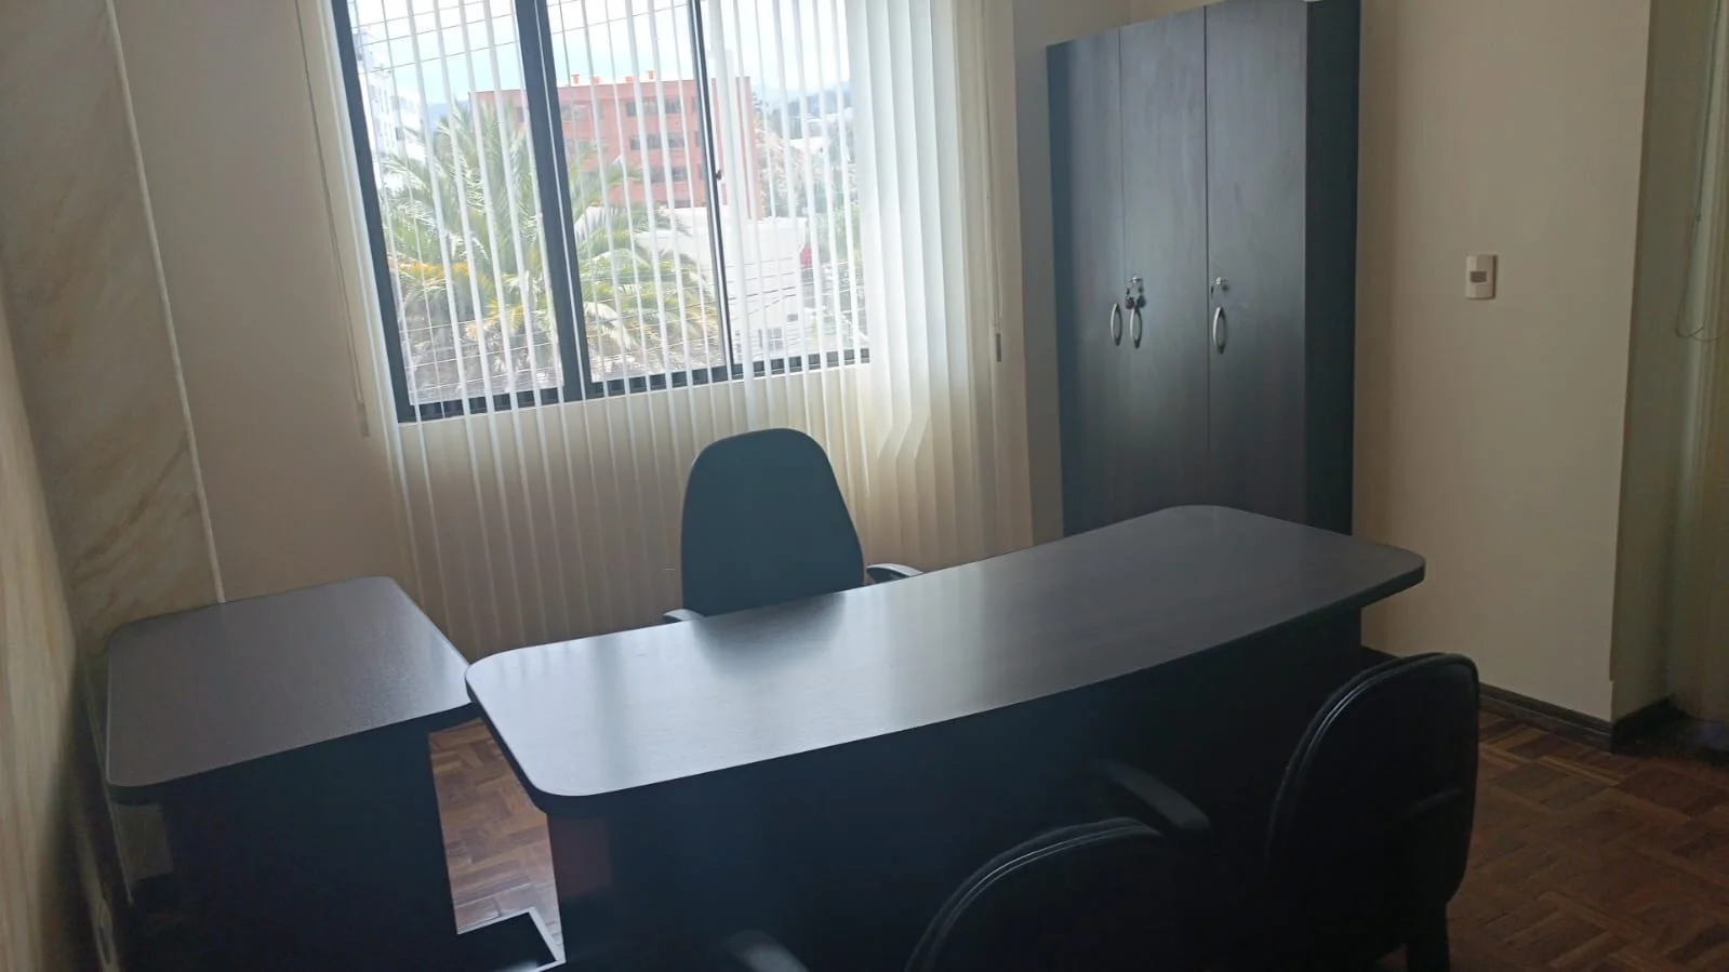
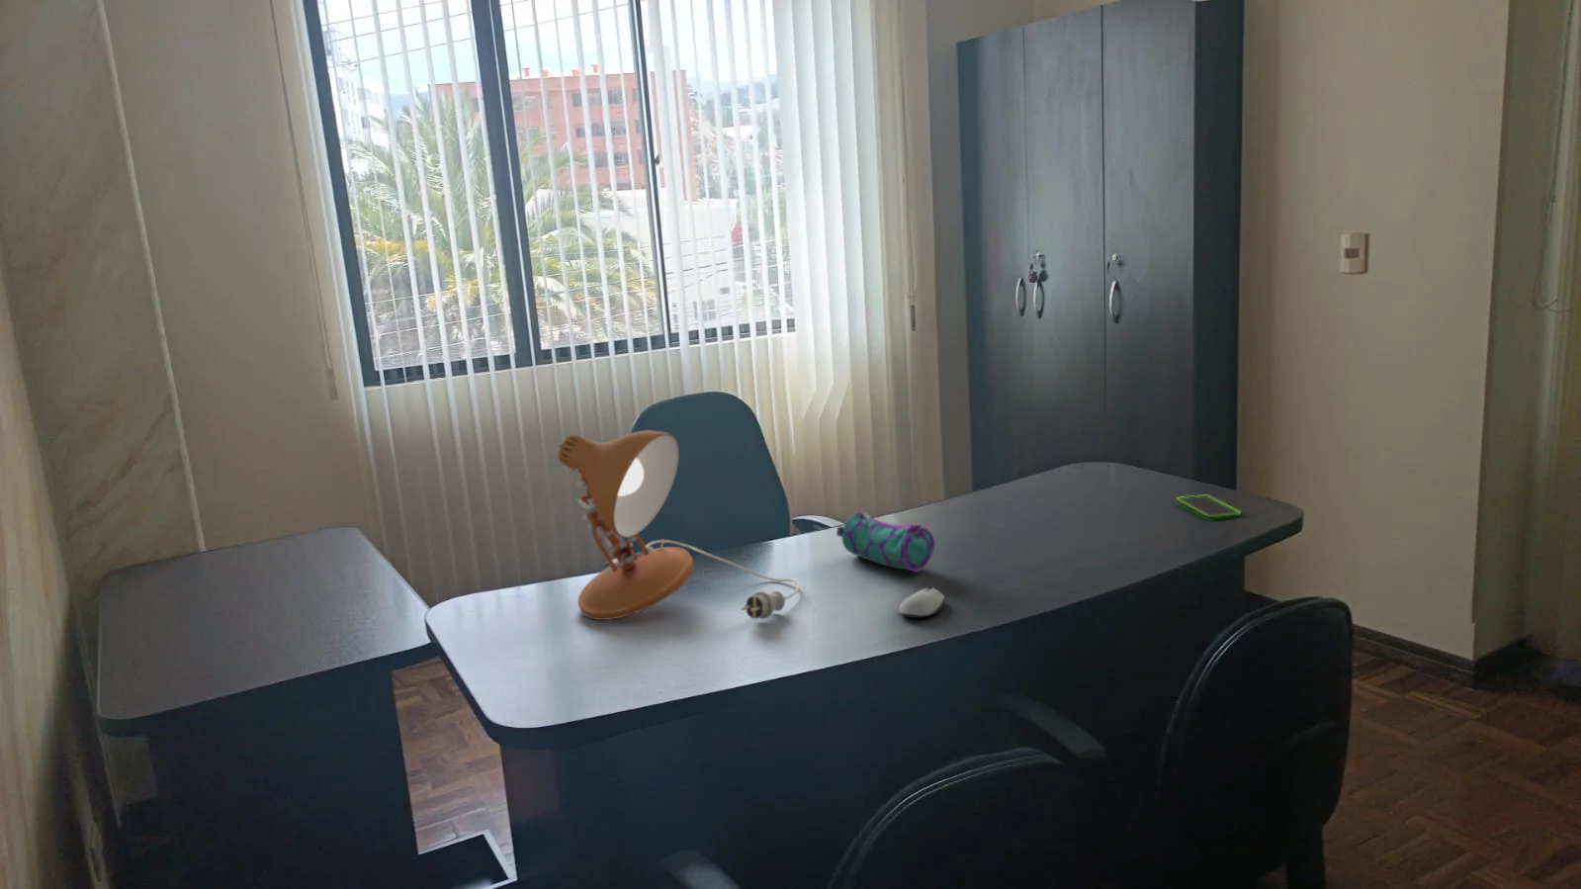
+ smartphone (1207, 506)
+ computer mouse (922, 600)
+ pencil case (886, 539)
+ desk lamp (662, 505)
